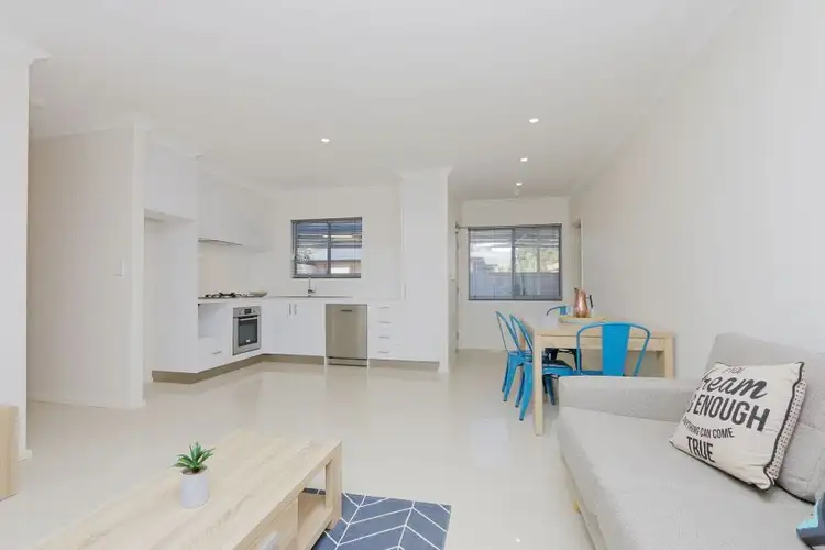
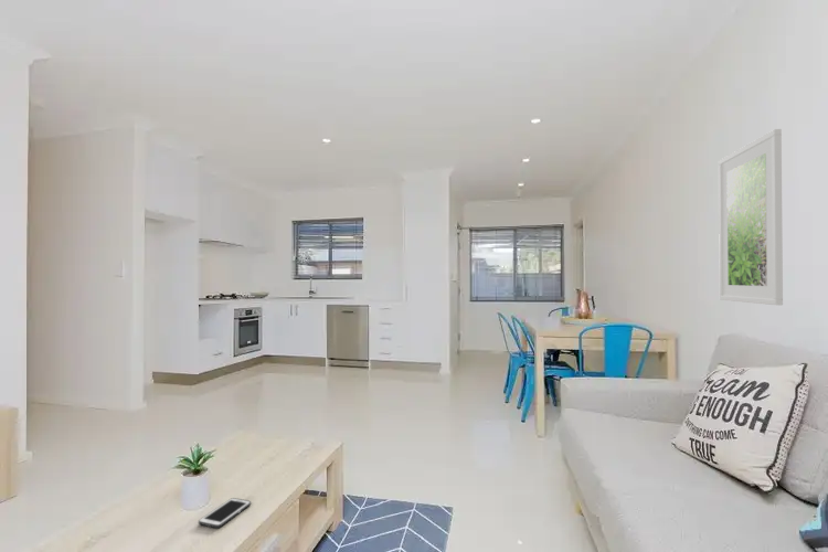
+ cell phone (225, 512)
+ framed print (746, 224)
